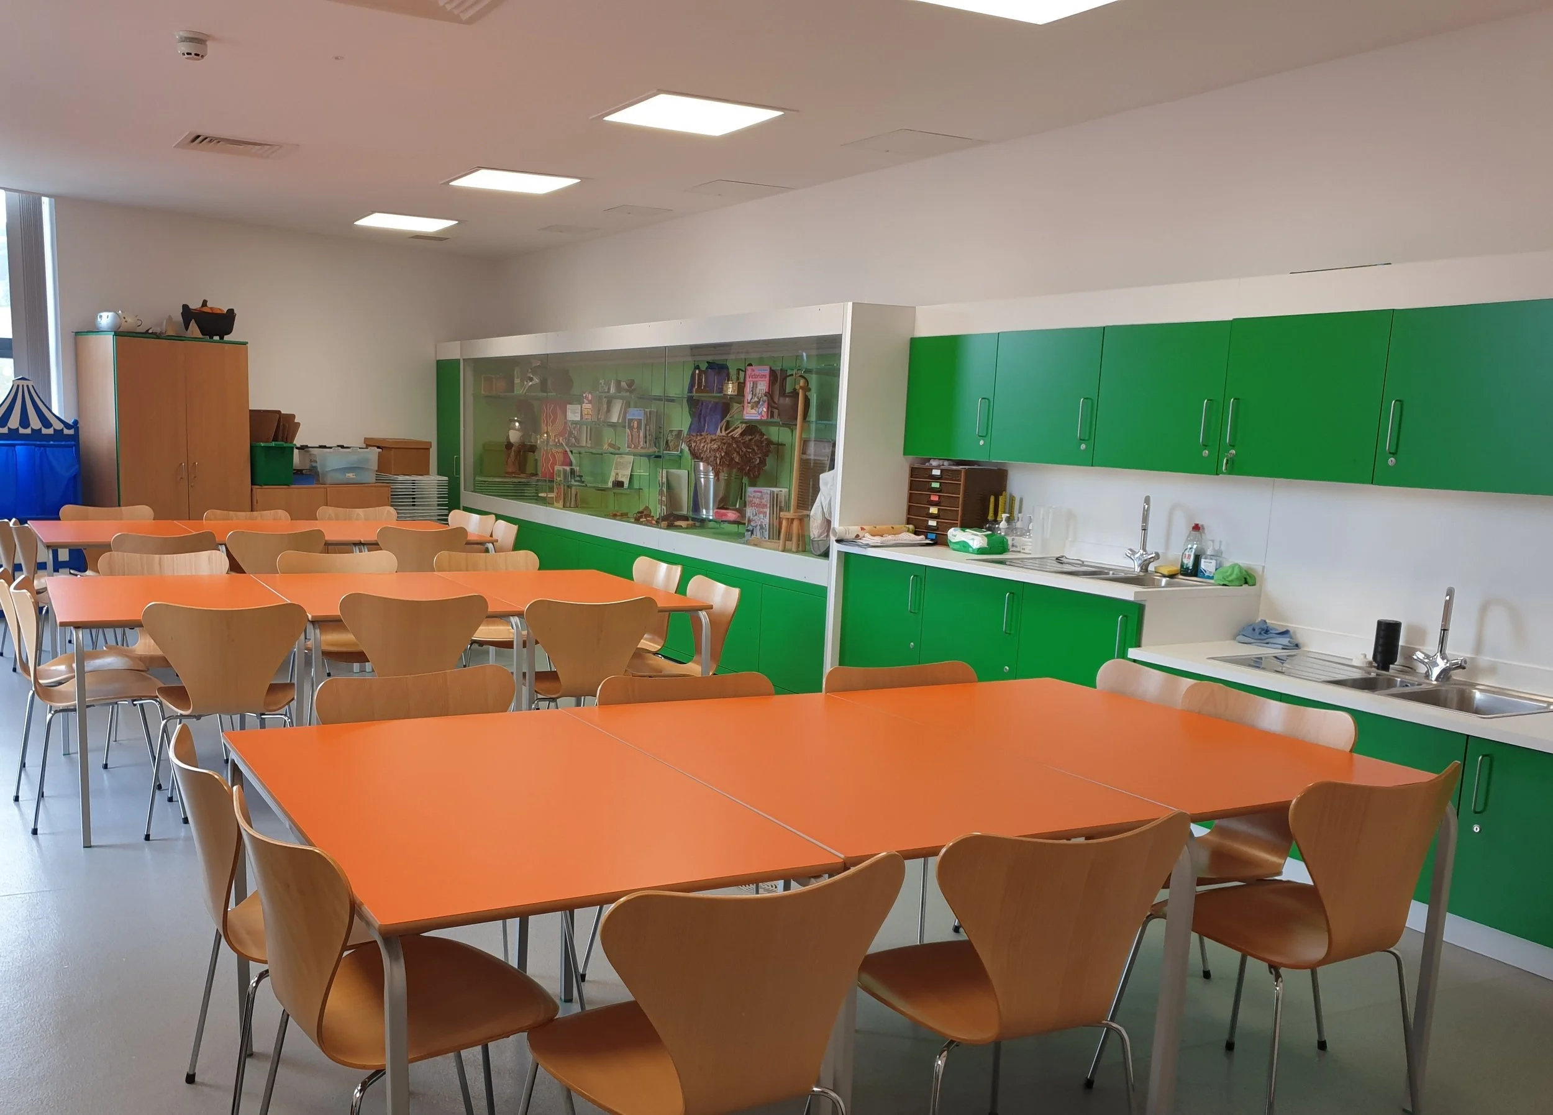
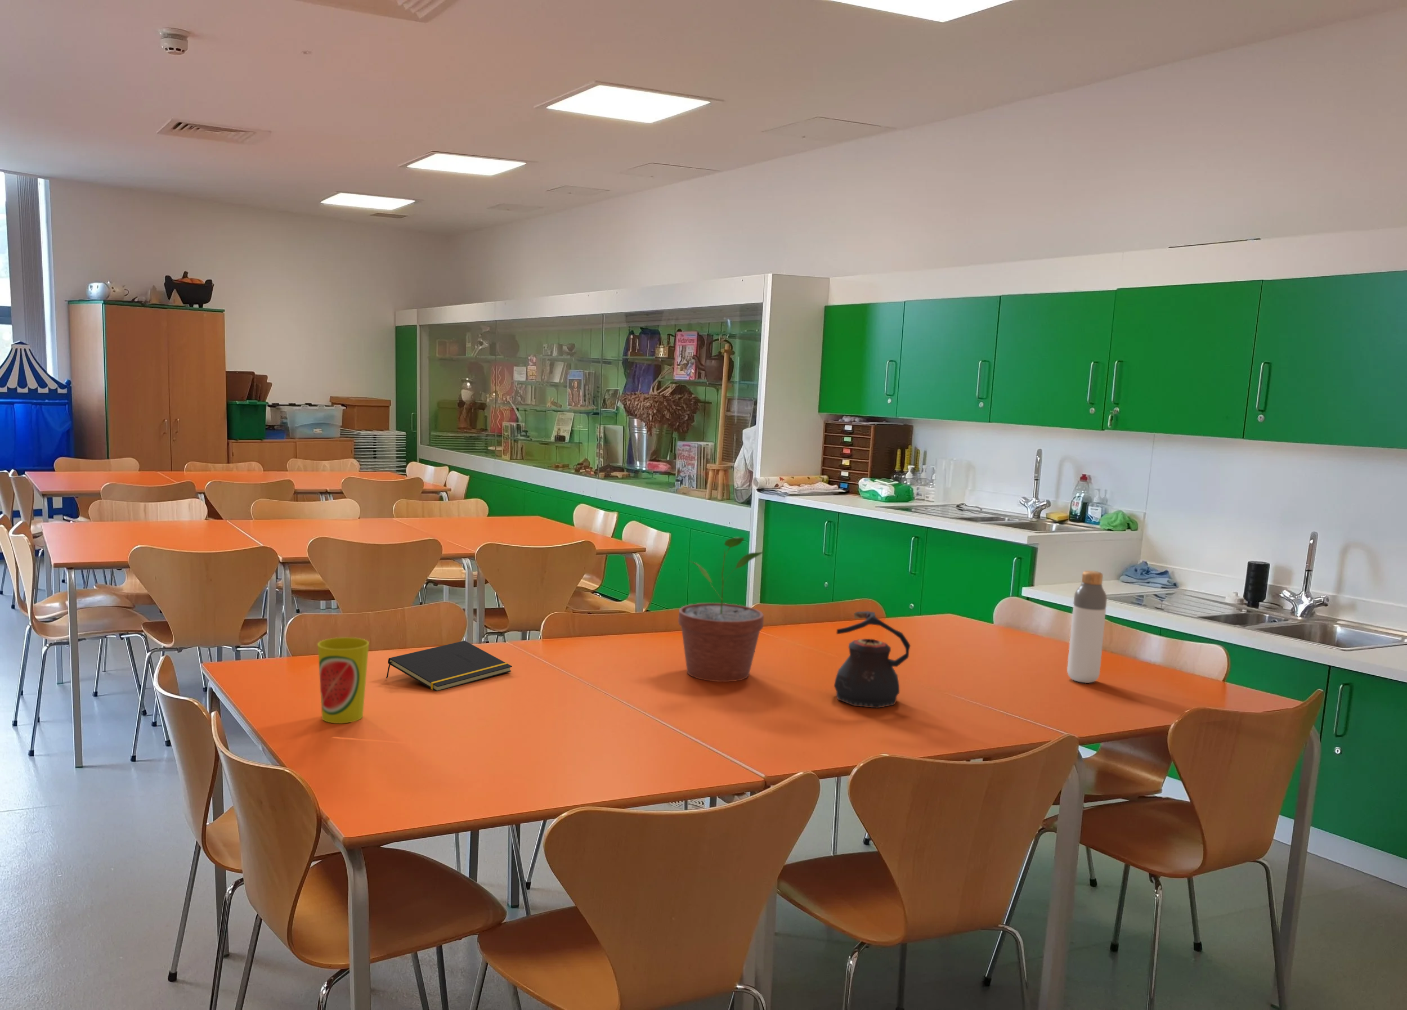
+ potted plant (721, 603)
+ notepad (451, 665)
+ cup (343, 680)
+ bottle (1087, 627)
+ teapot (872, 656)
